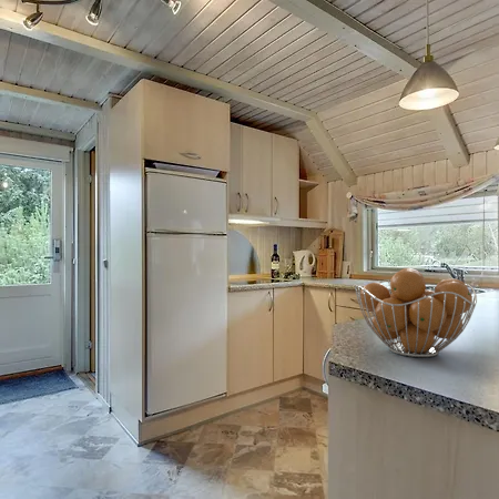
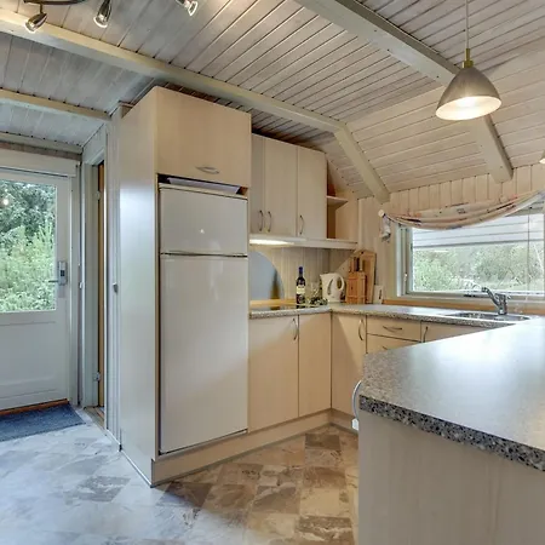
- fruit basket (413, 309)
